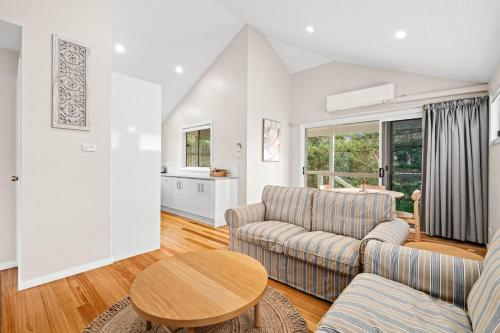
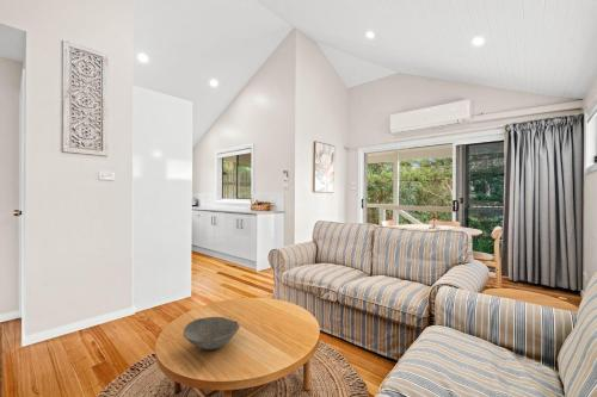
+ bowl (213, 335)
